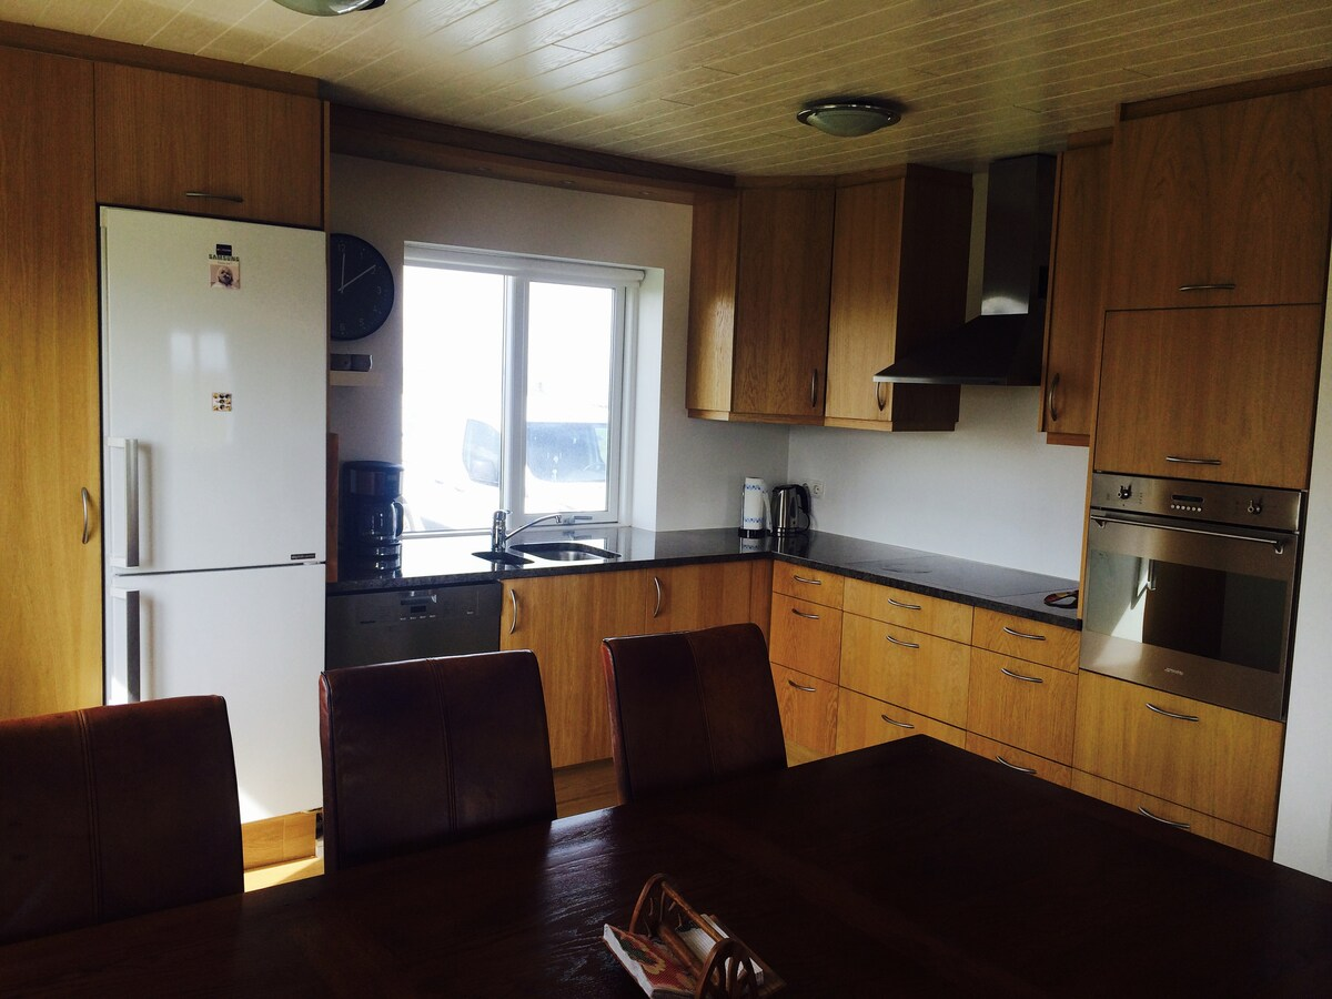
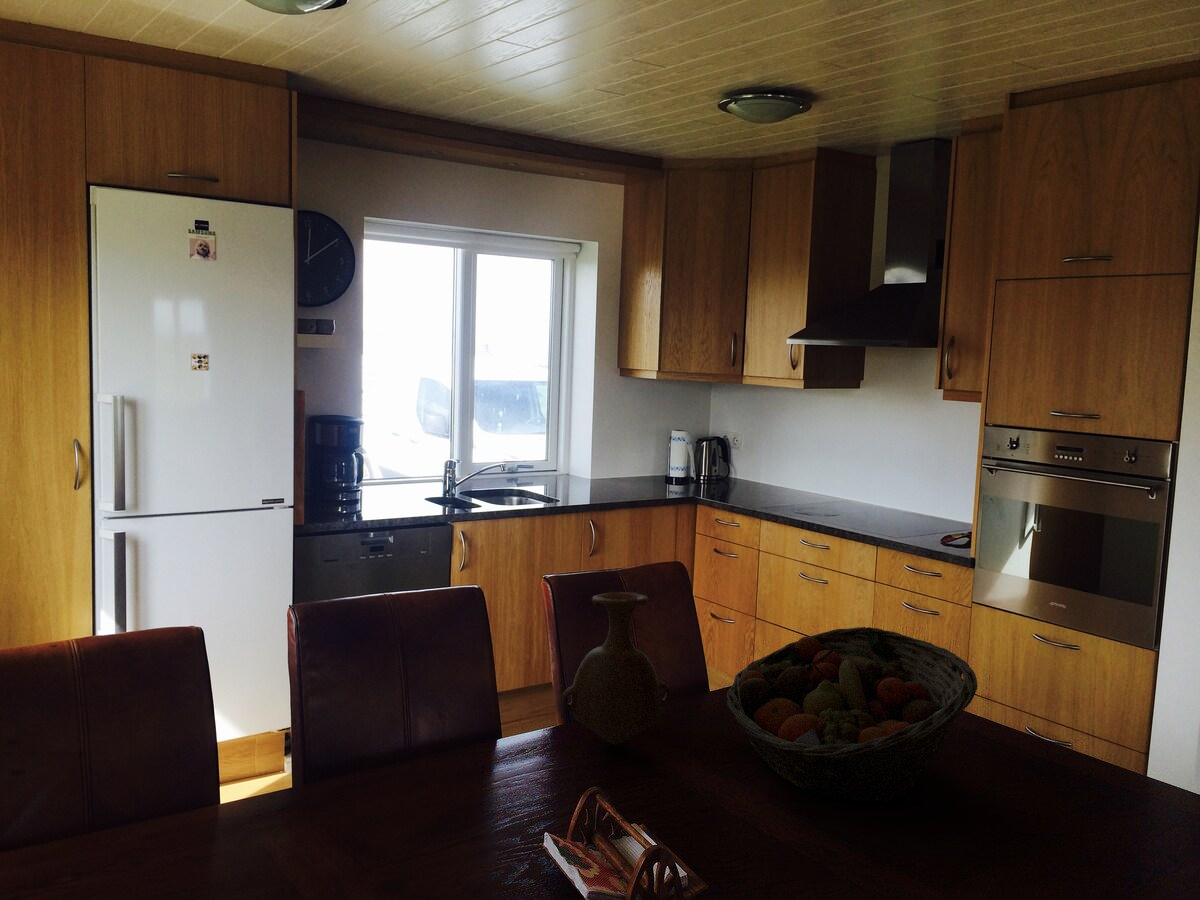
+ vase (617, 669)
+ fruit basket (844, 704)
